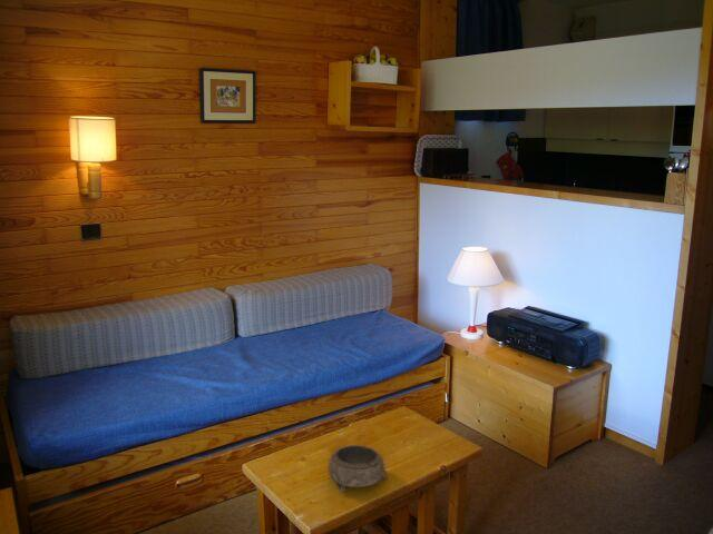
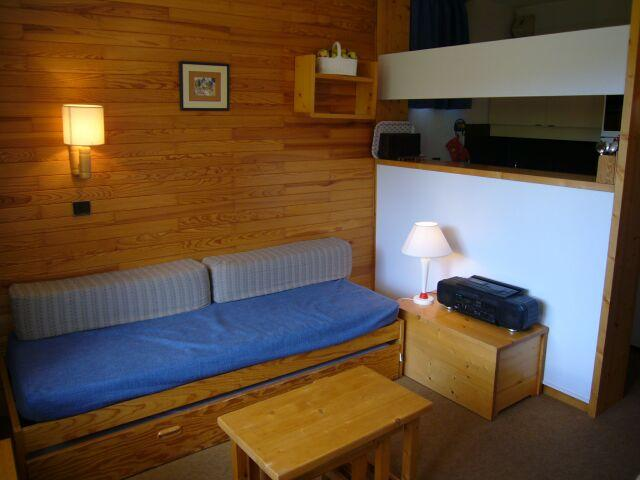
- decorative bowl (354, 465)
